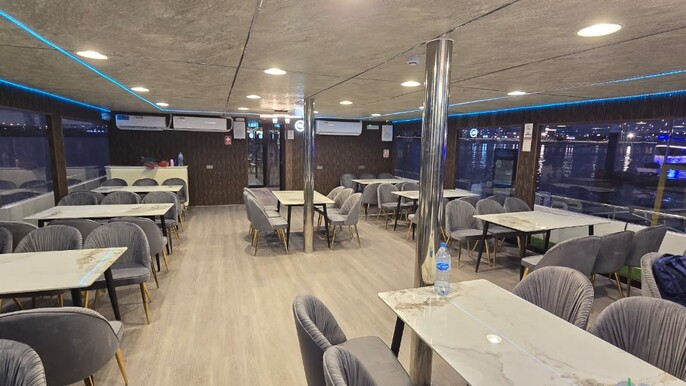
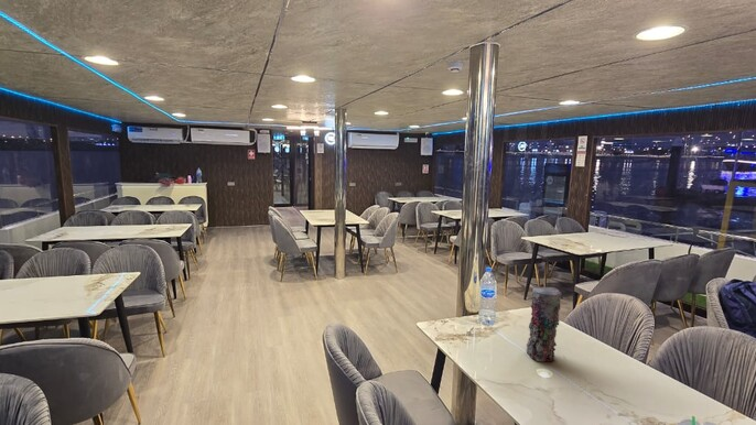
+ vase (543, 323)
